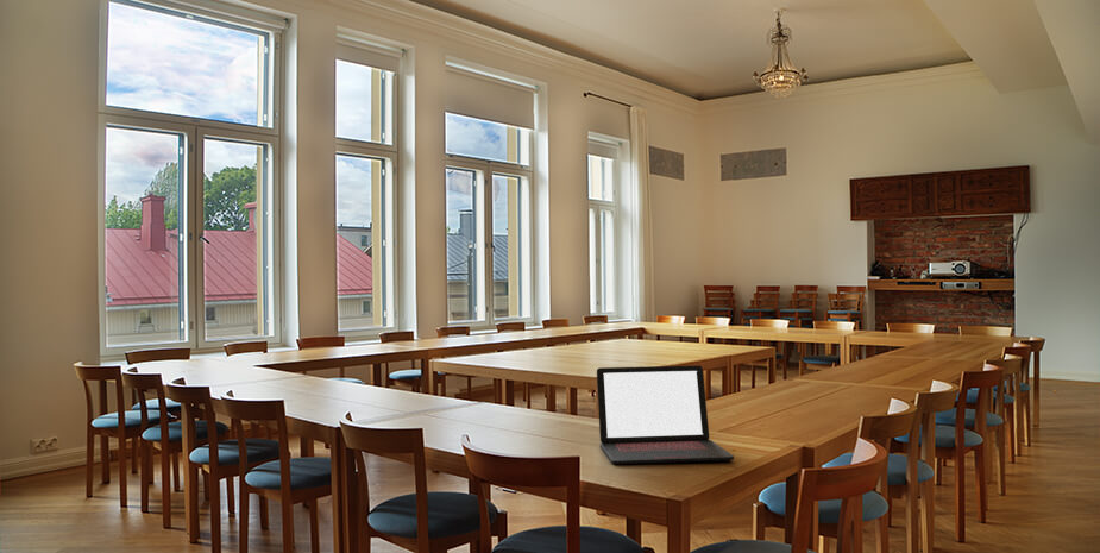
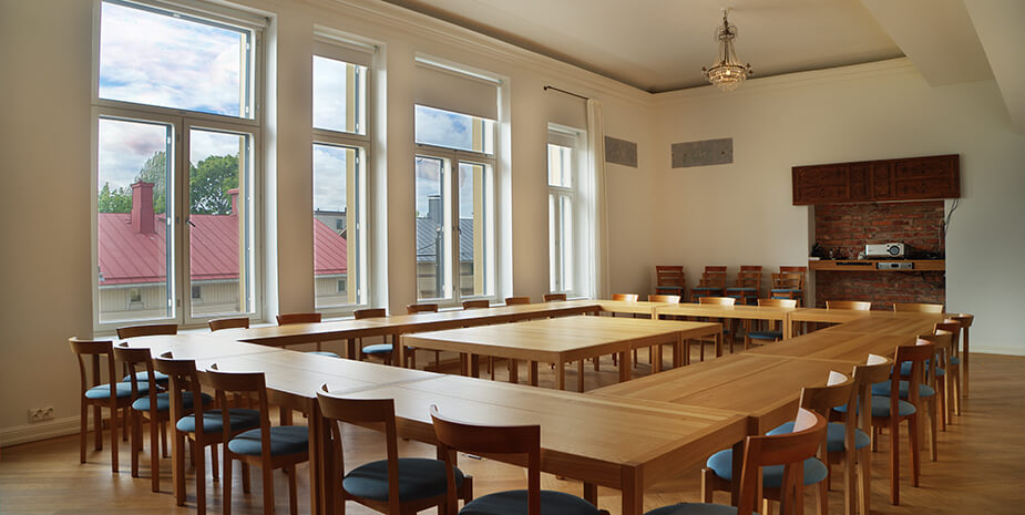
- laptop (660, 411)
